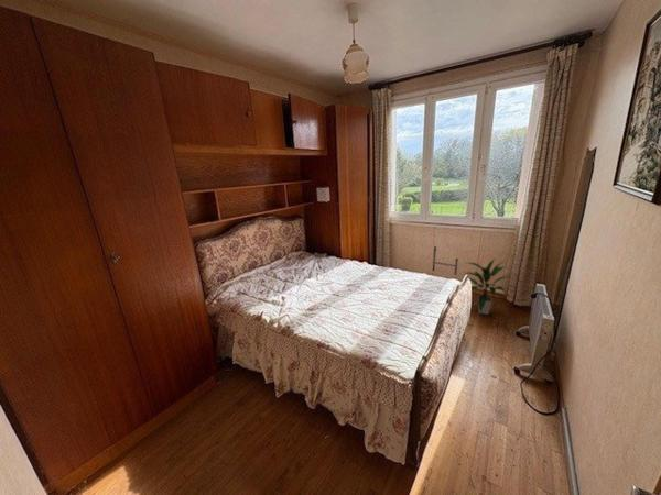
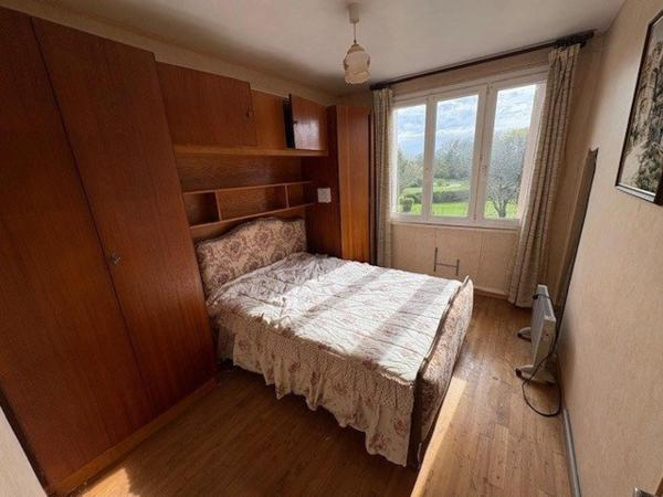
- indoor plant (484, 286)
